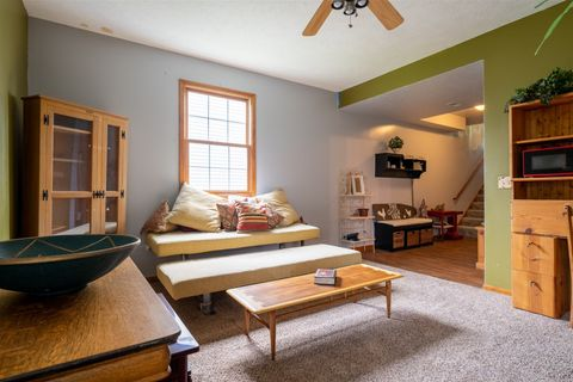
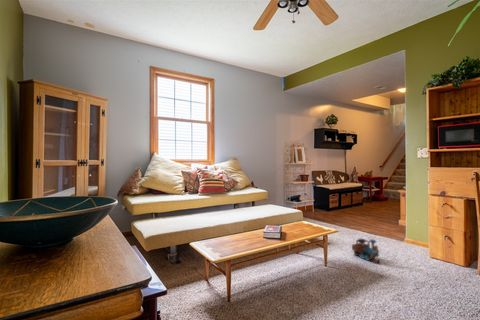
+ toy train (366, 248)
